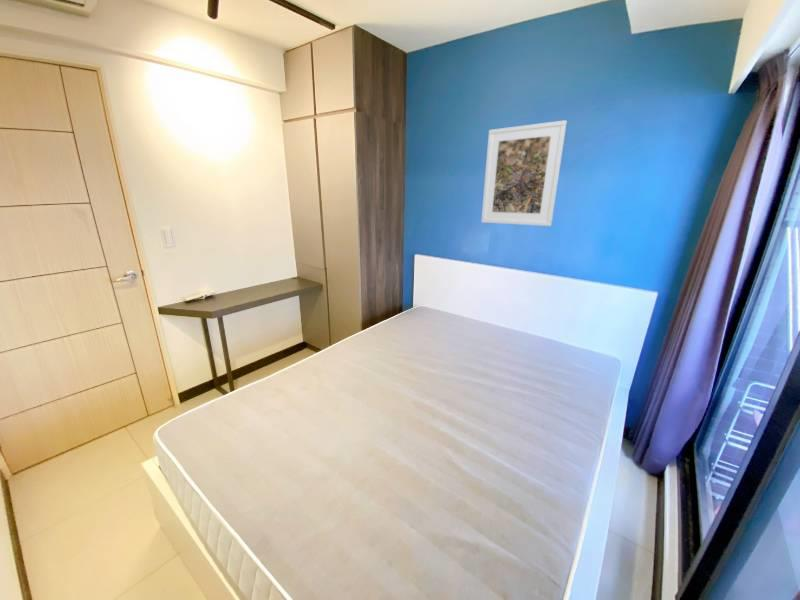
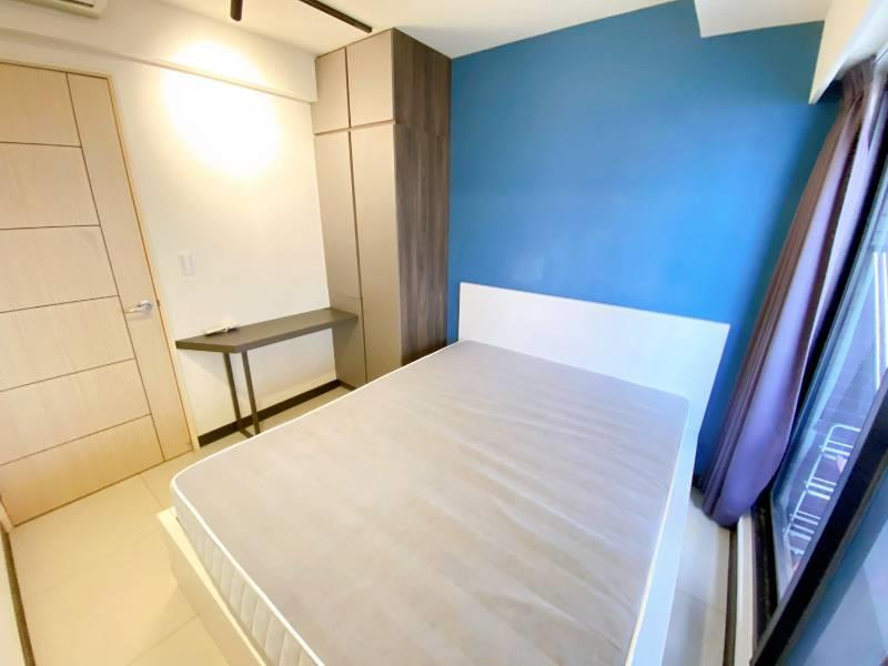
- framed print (519, 177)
